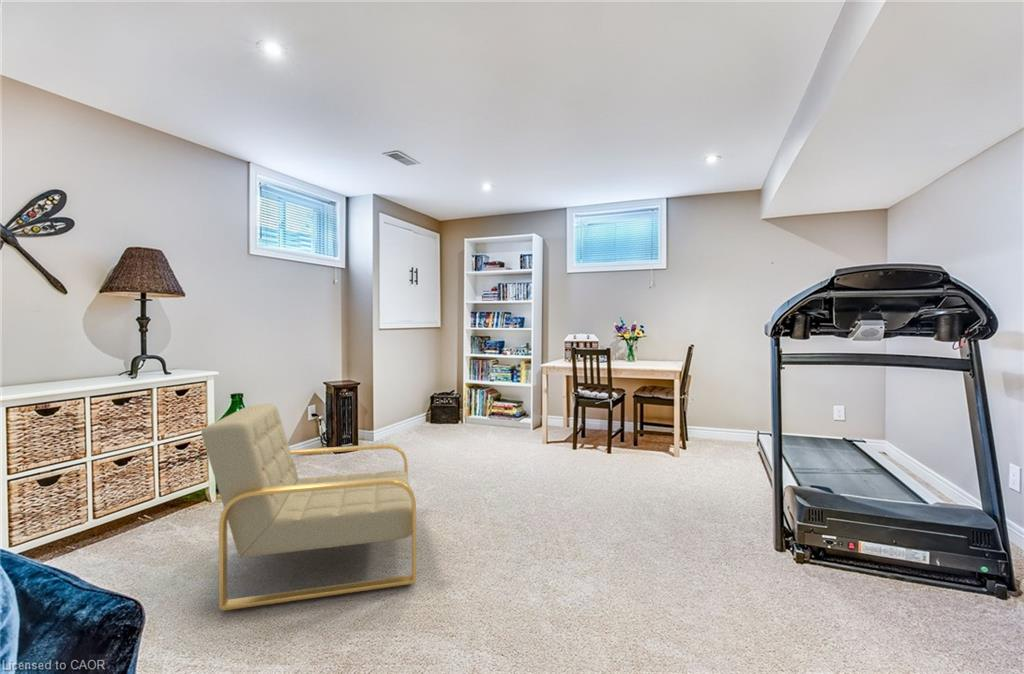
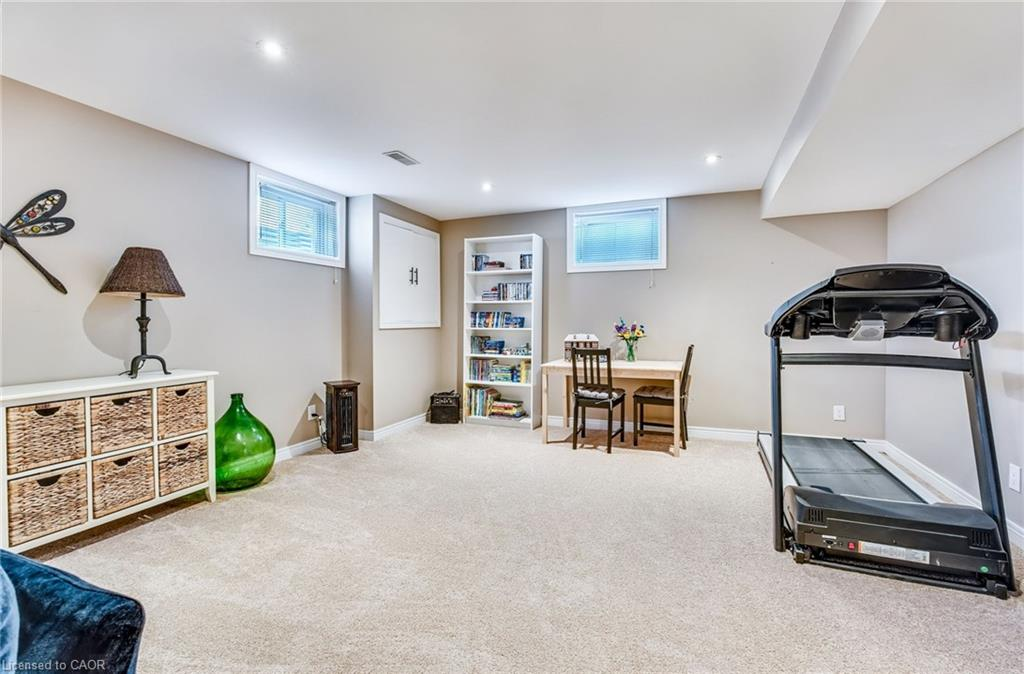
- armchair (322, 483)
